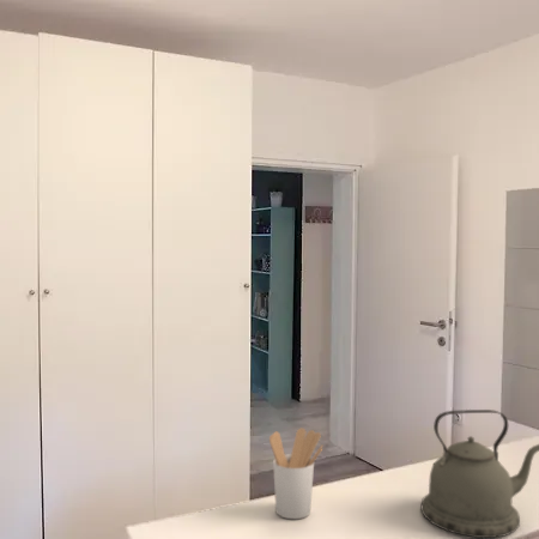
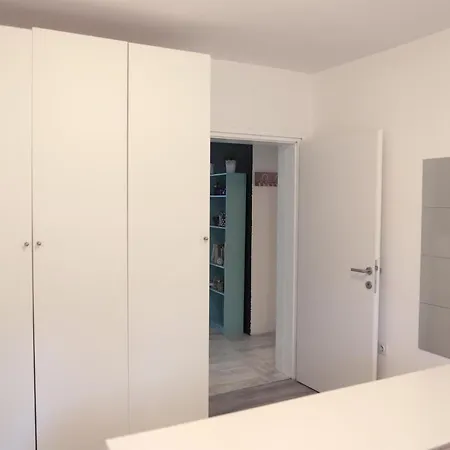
- utensil holder (297, 470)
- kettle (474, 462)
